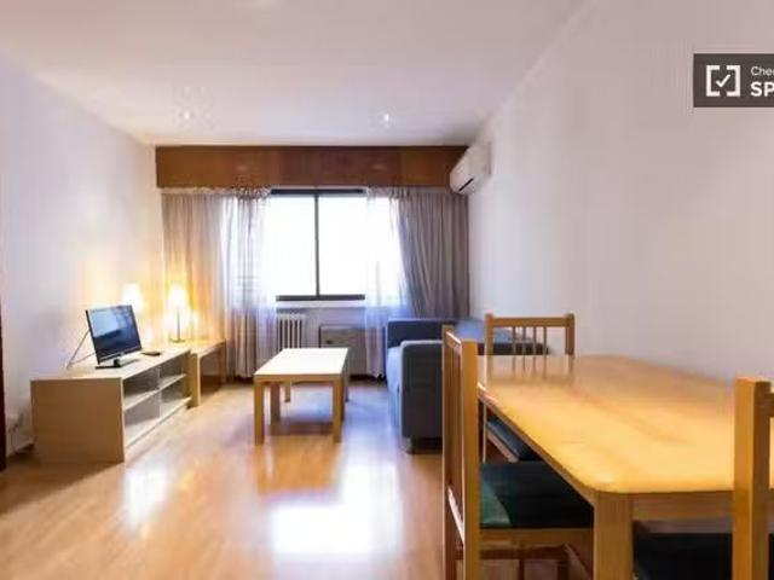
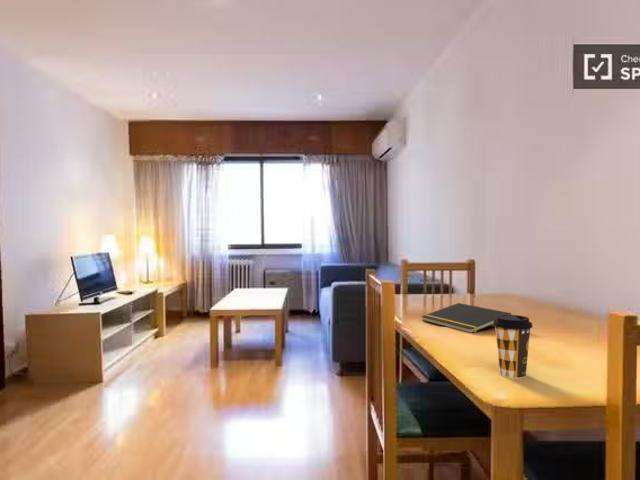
+ notepad (464, 316)
+ coffee cup (512, 346)
